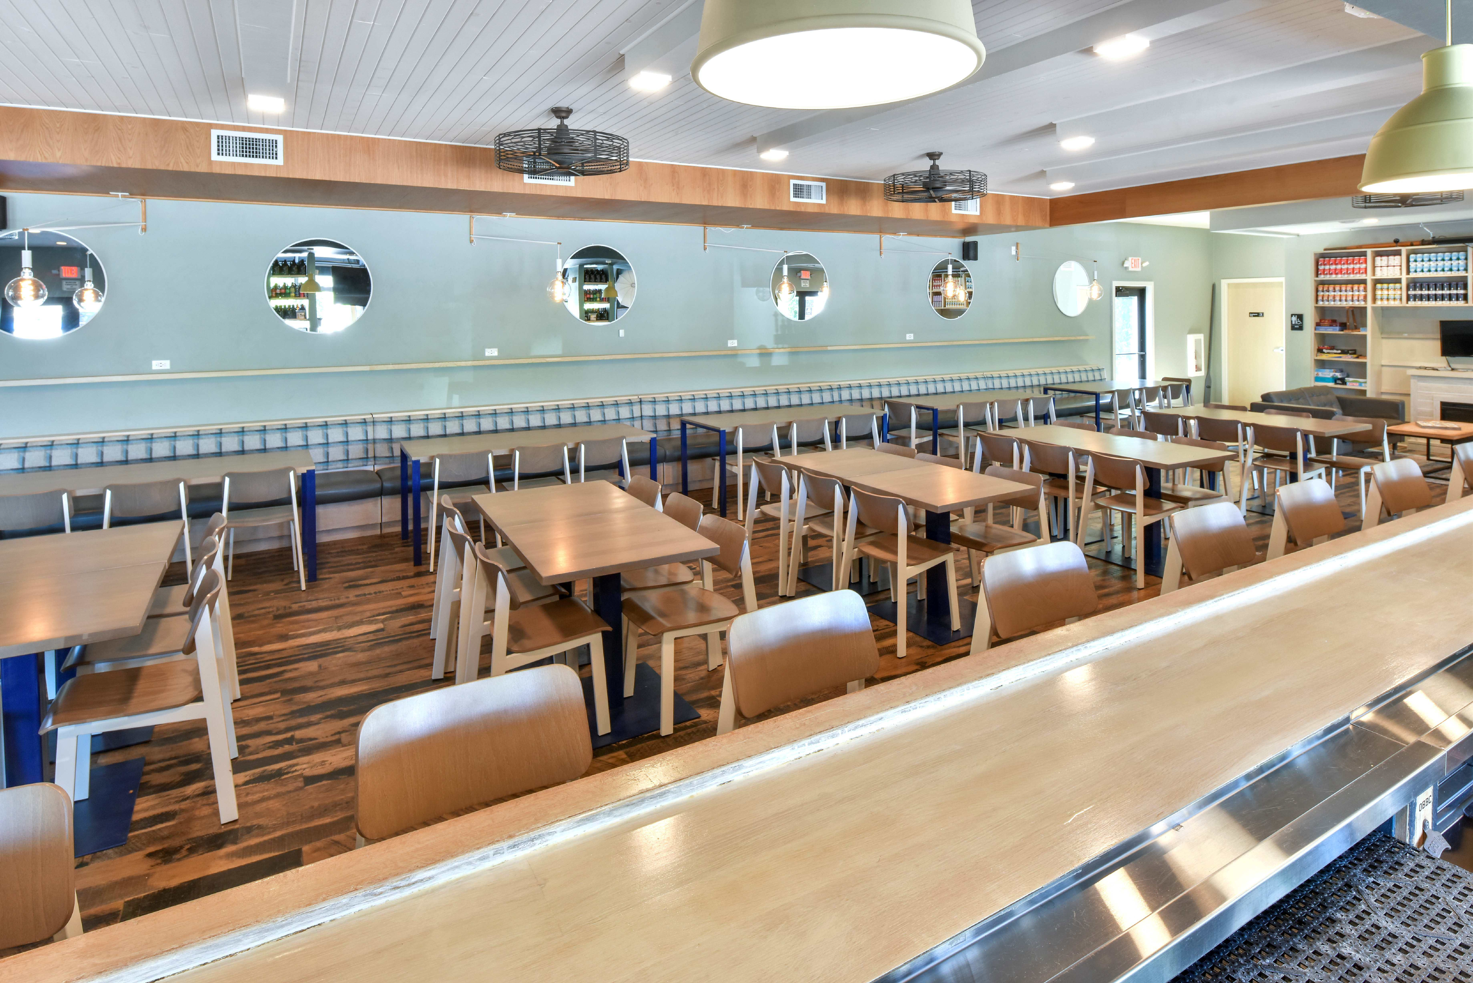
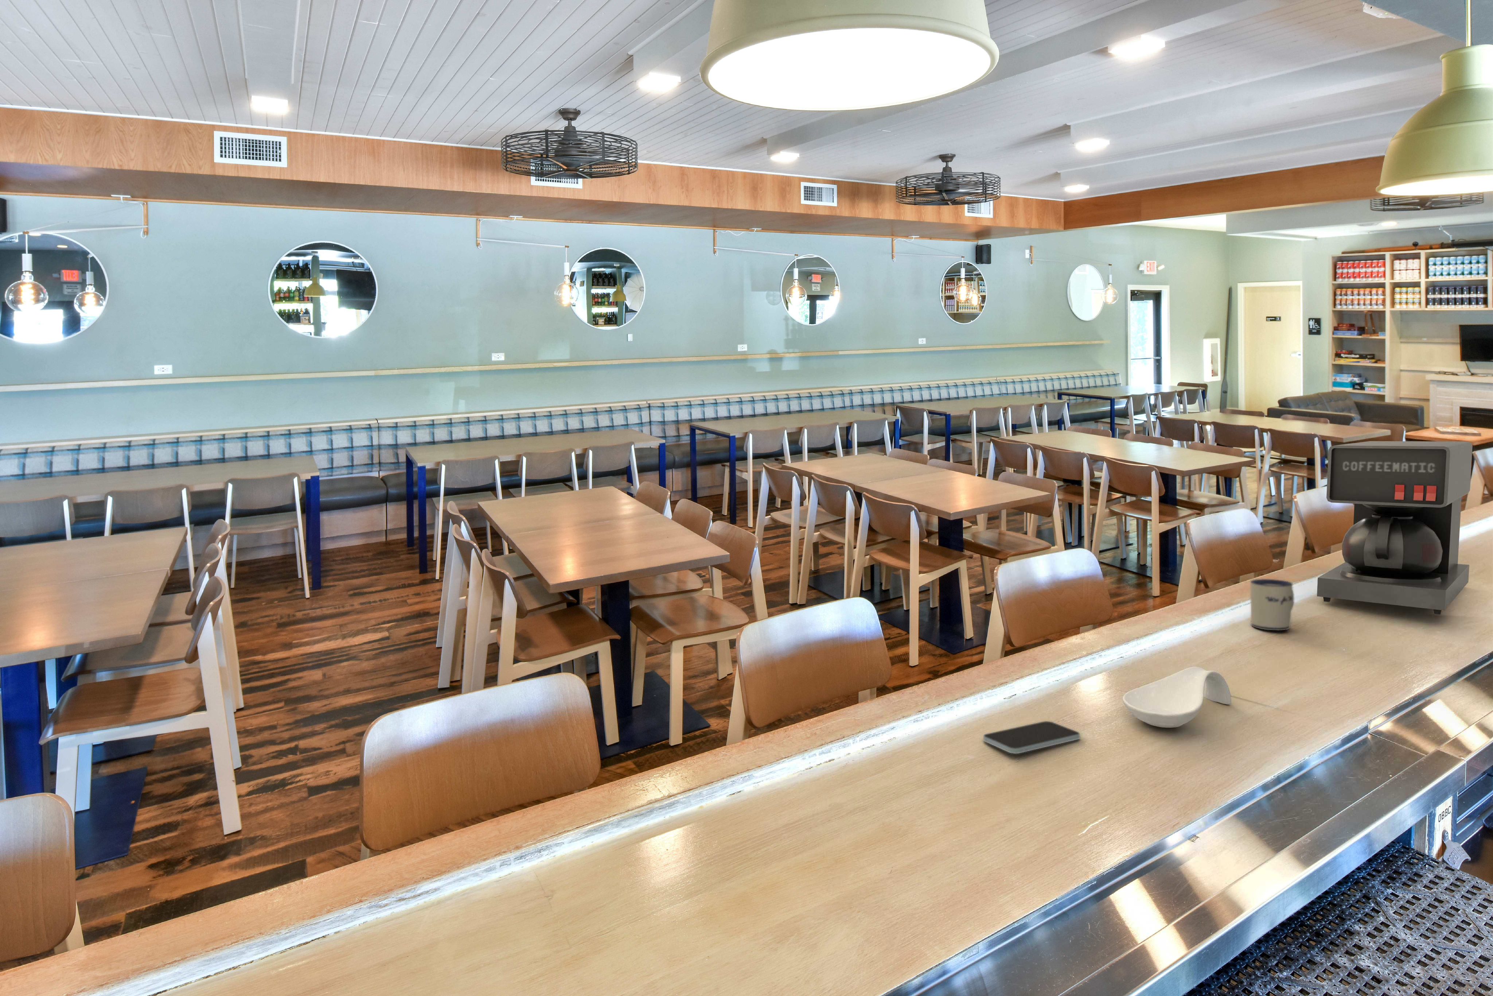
+ smartphone (1032, 737)
+ spoon rest (1181, 695)
+ mug (1276, 604)
+ coffee maker (1399, 519)
